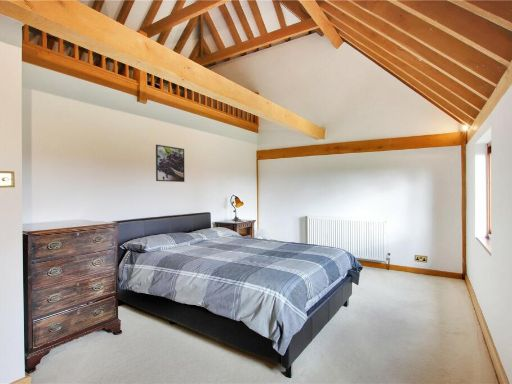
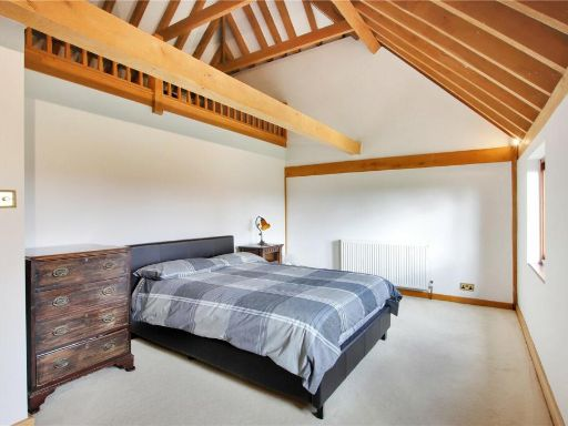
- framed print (170, 164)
